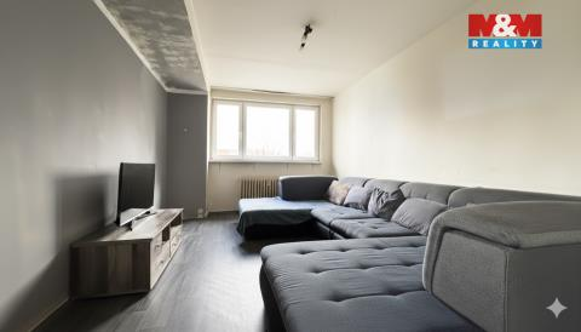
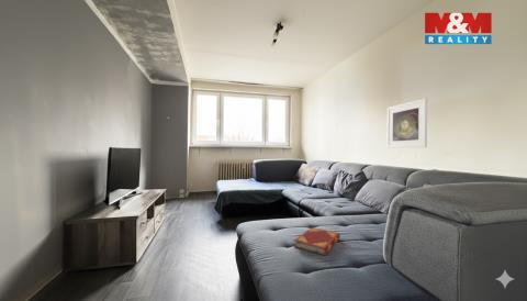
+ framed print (405, 125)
+ hardback book (317, 239)
